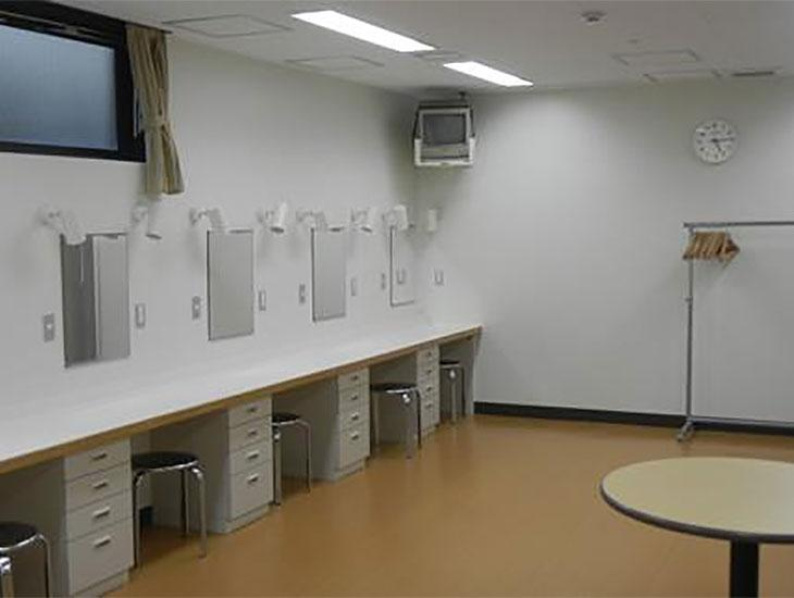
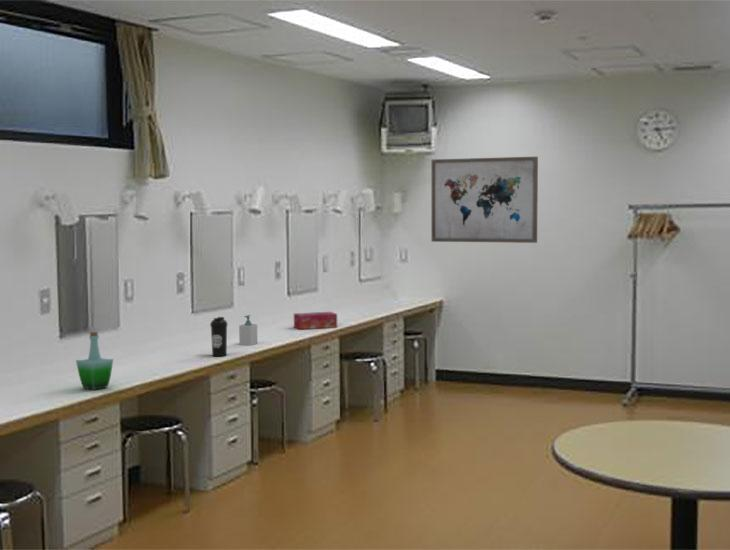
+ bottle (94, 360)
+ tissue box (315, 320)
+ wall art (483, 200)
+ soap bottle (248, 329)
+ water bottle (219, 336)
